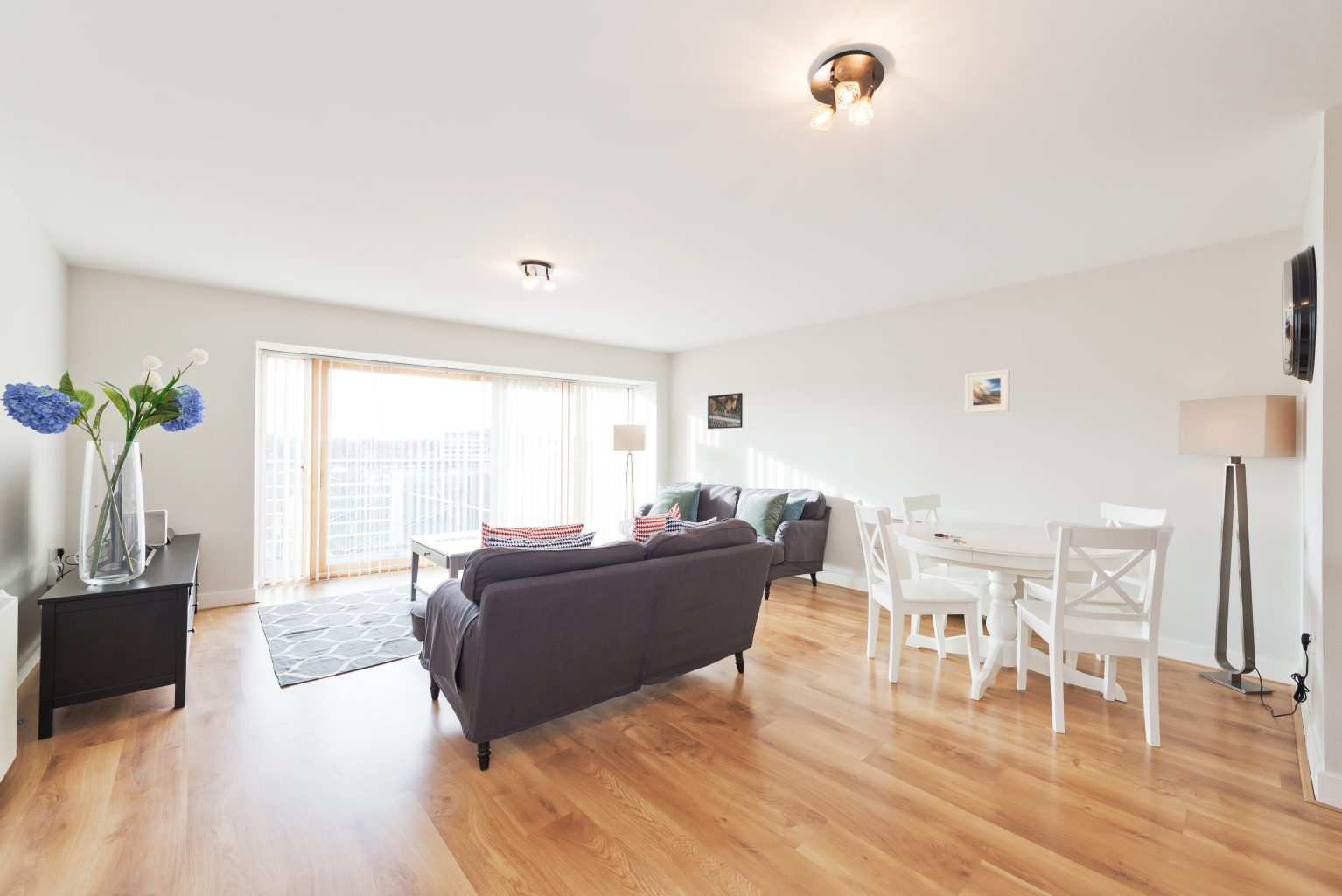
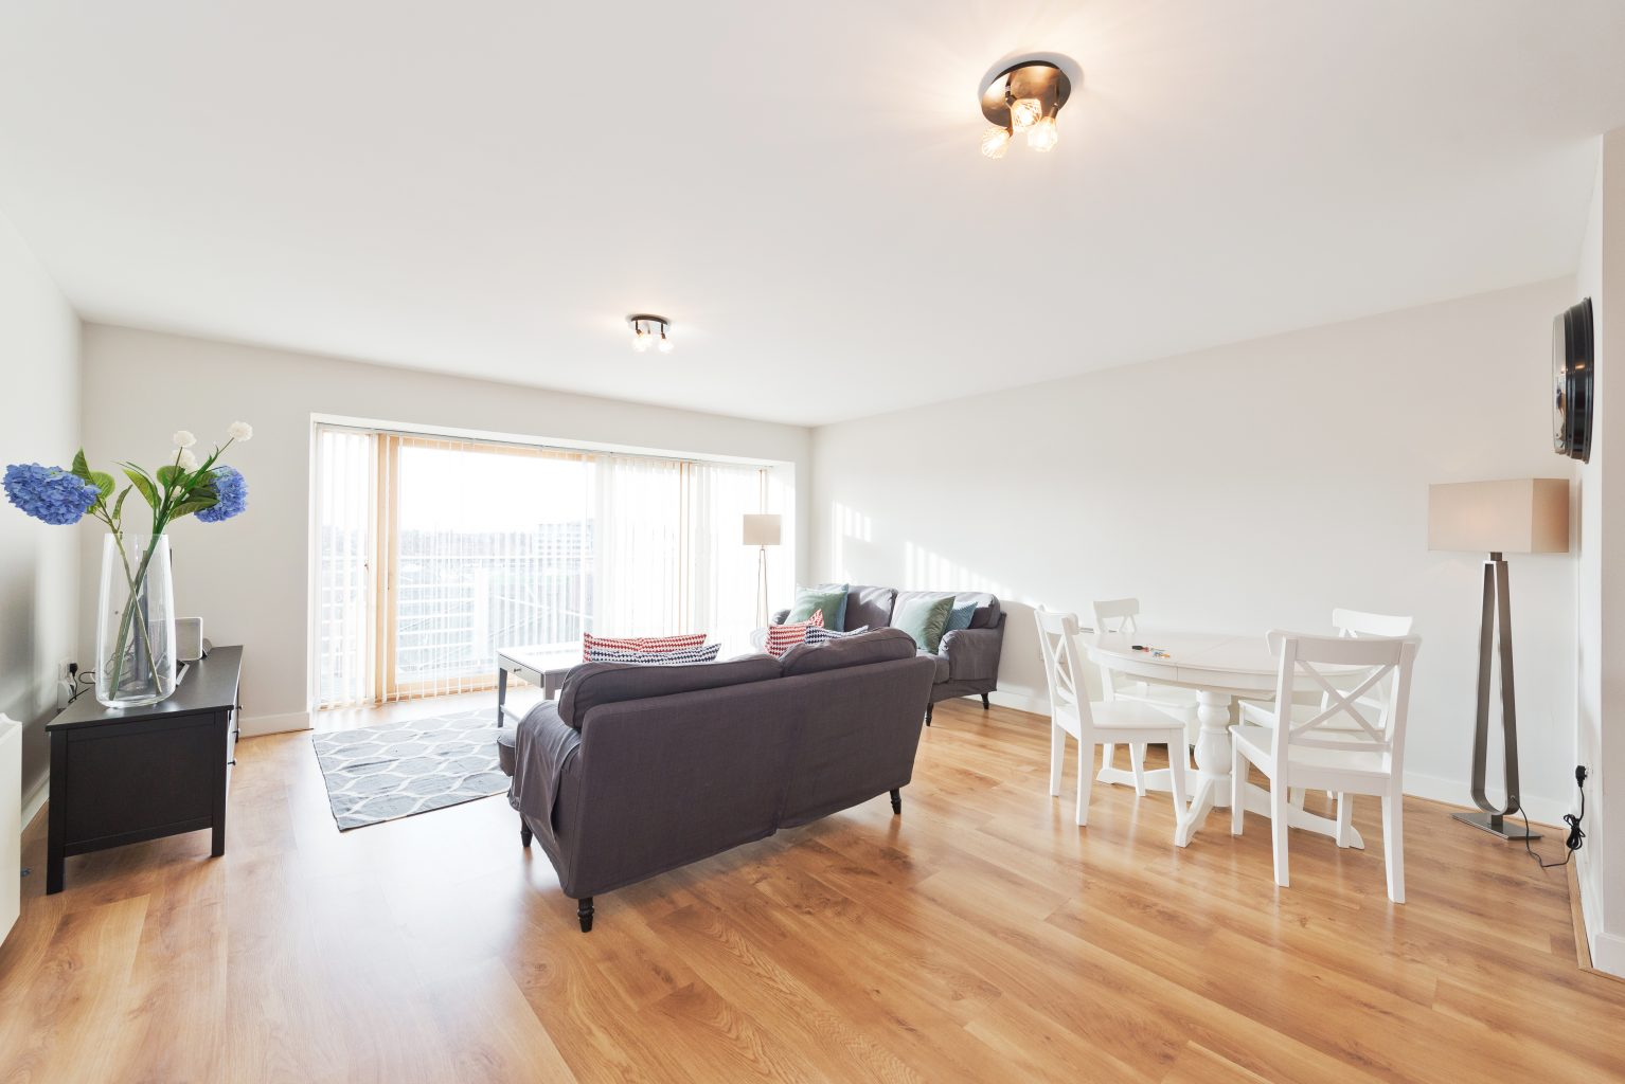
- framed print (987, 392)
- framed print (724, 411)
